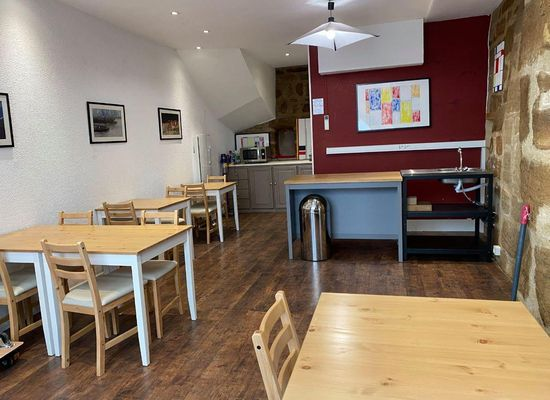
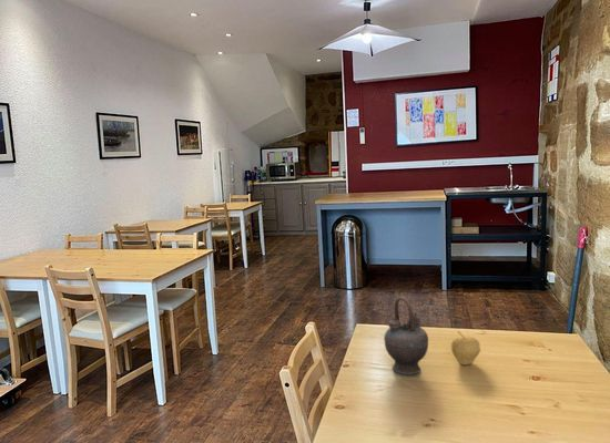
+ fruit (466, 347)
+ teapot (403, 331)
